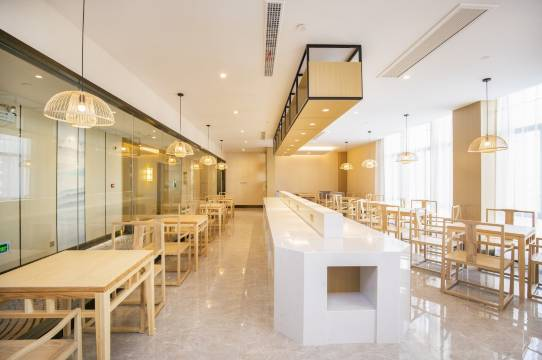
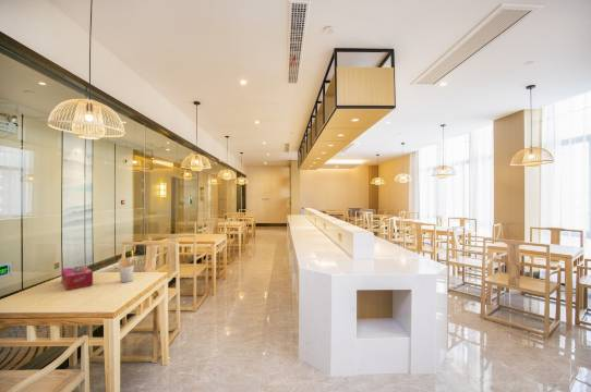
+ tissue box (76, 277)
+ utensil holder (125, 269)
